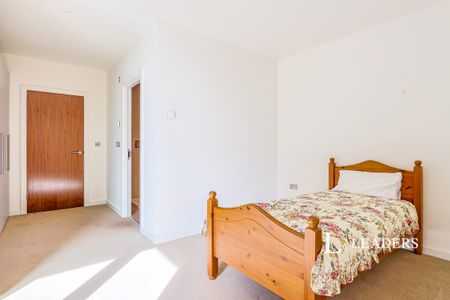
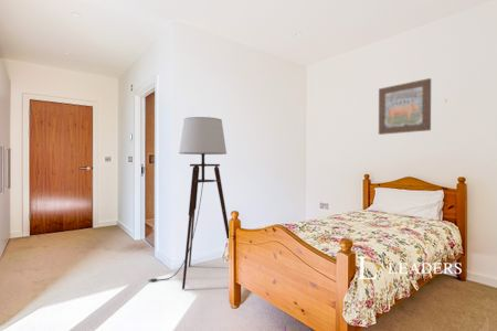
+ wall art (403, 108)
+ floor lamp (191, 197)
